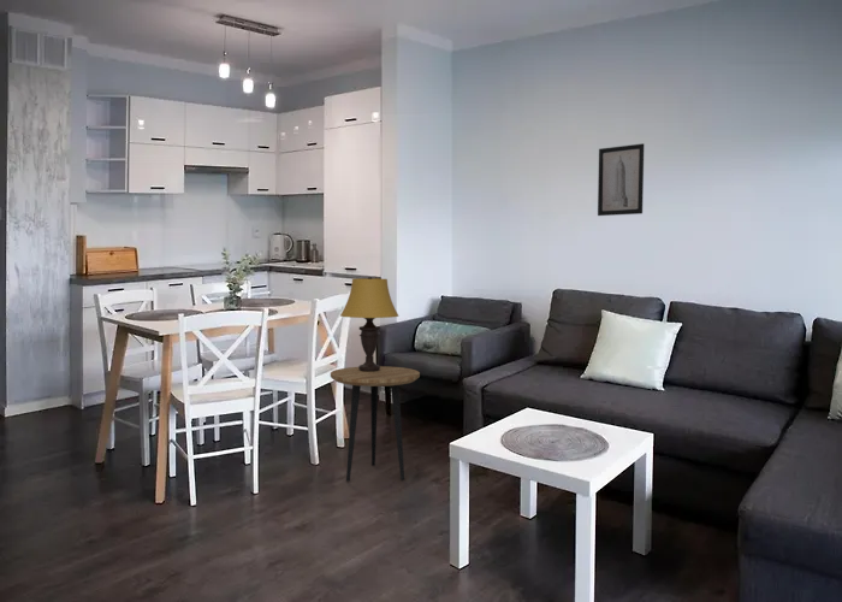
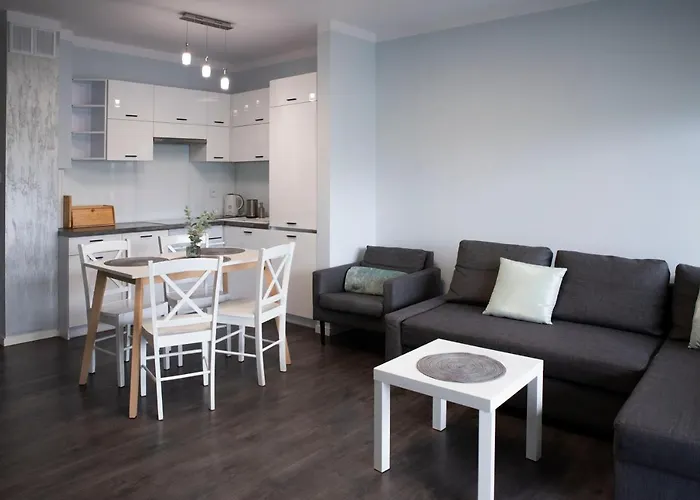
- table lamp (369, 323)
- side table (374, 424)
- wall art (619, 181)
